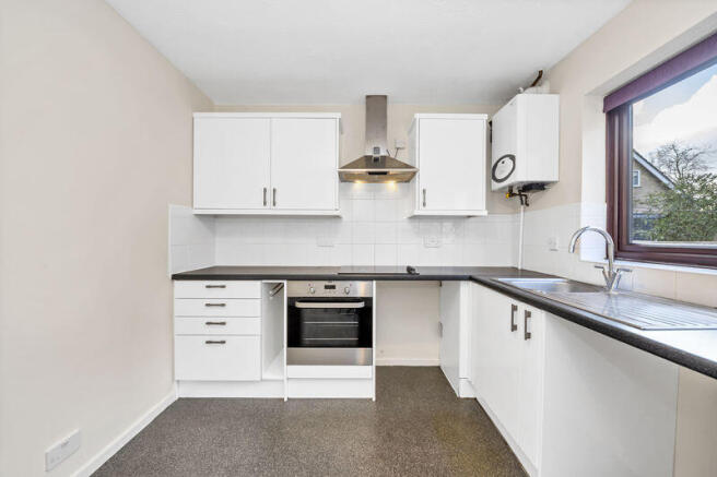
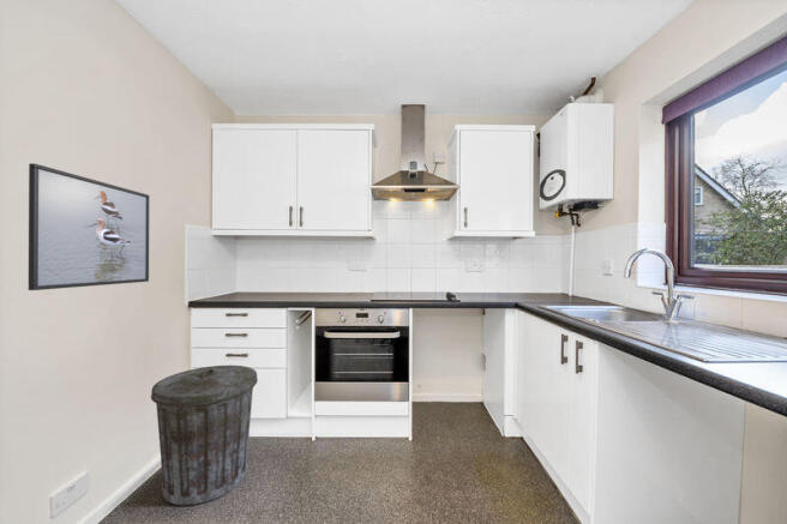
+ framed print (100, 233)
+ trash can (208, 423)
